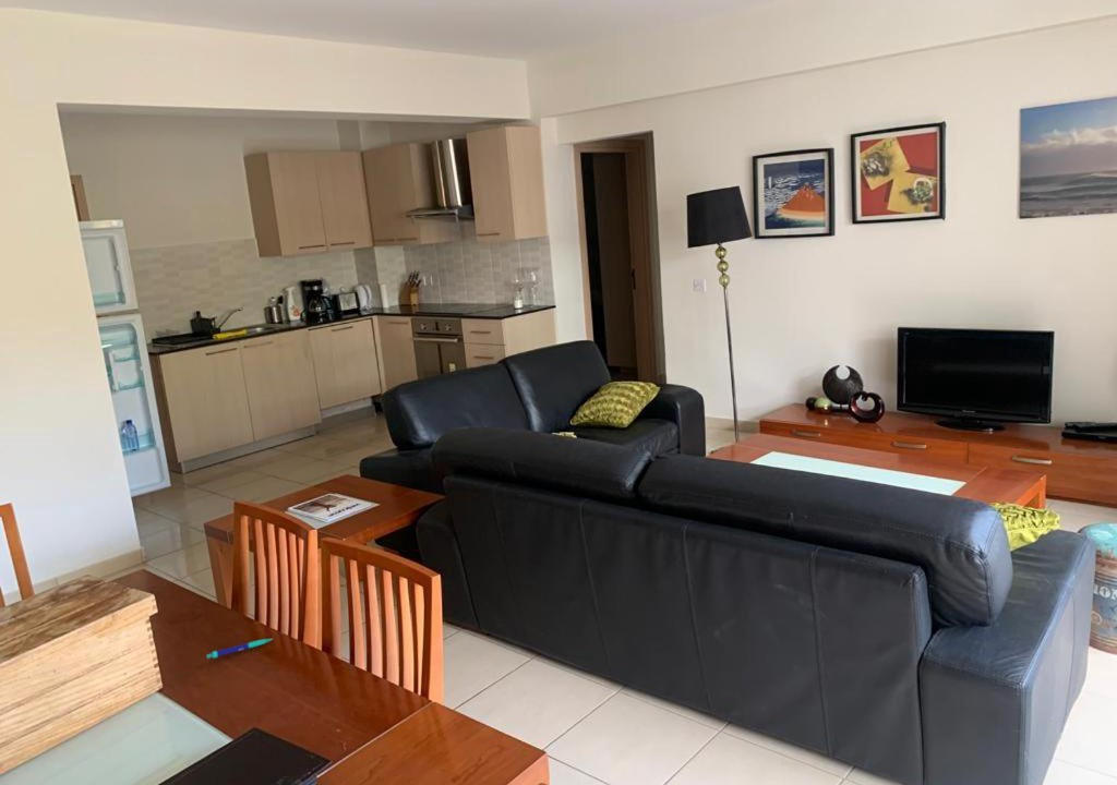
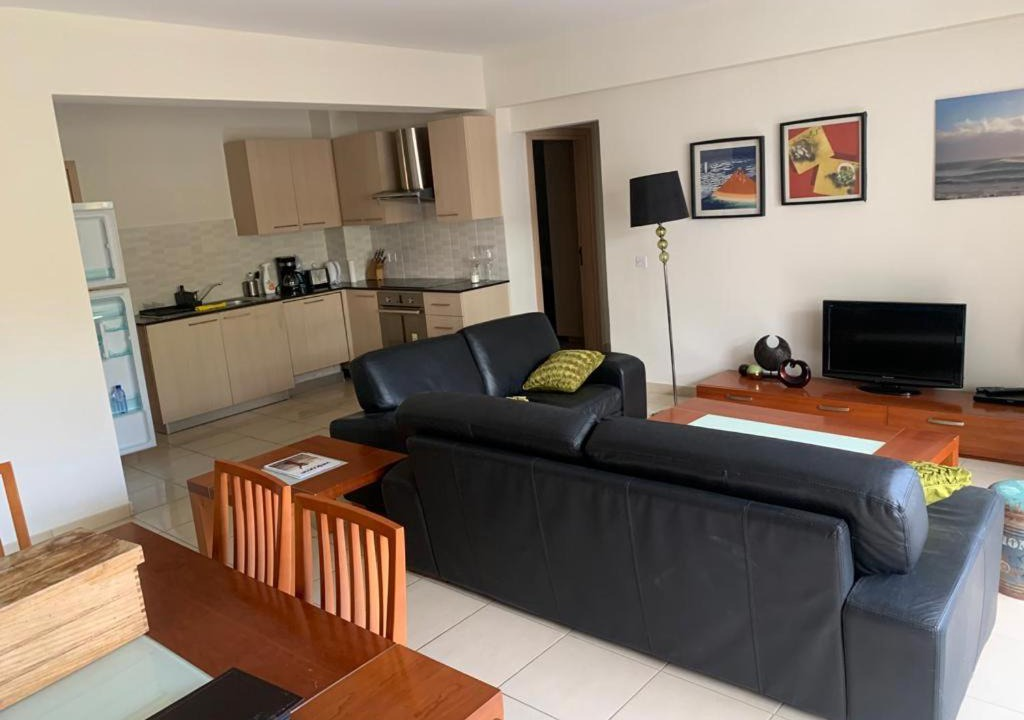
- pen (240, 647)
